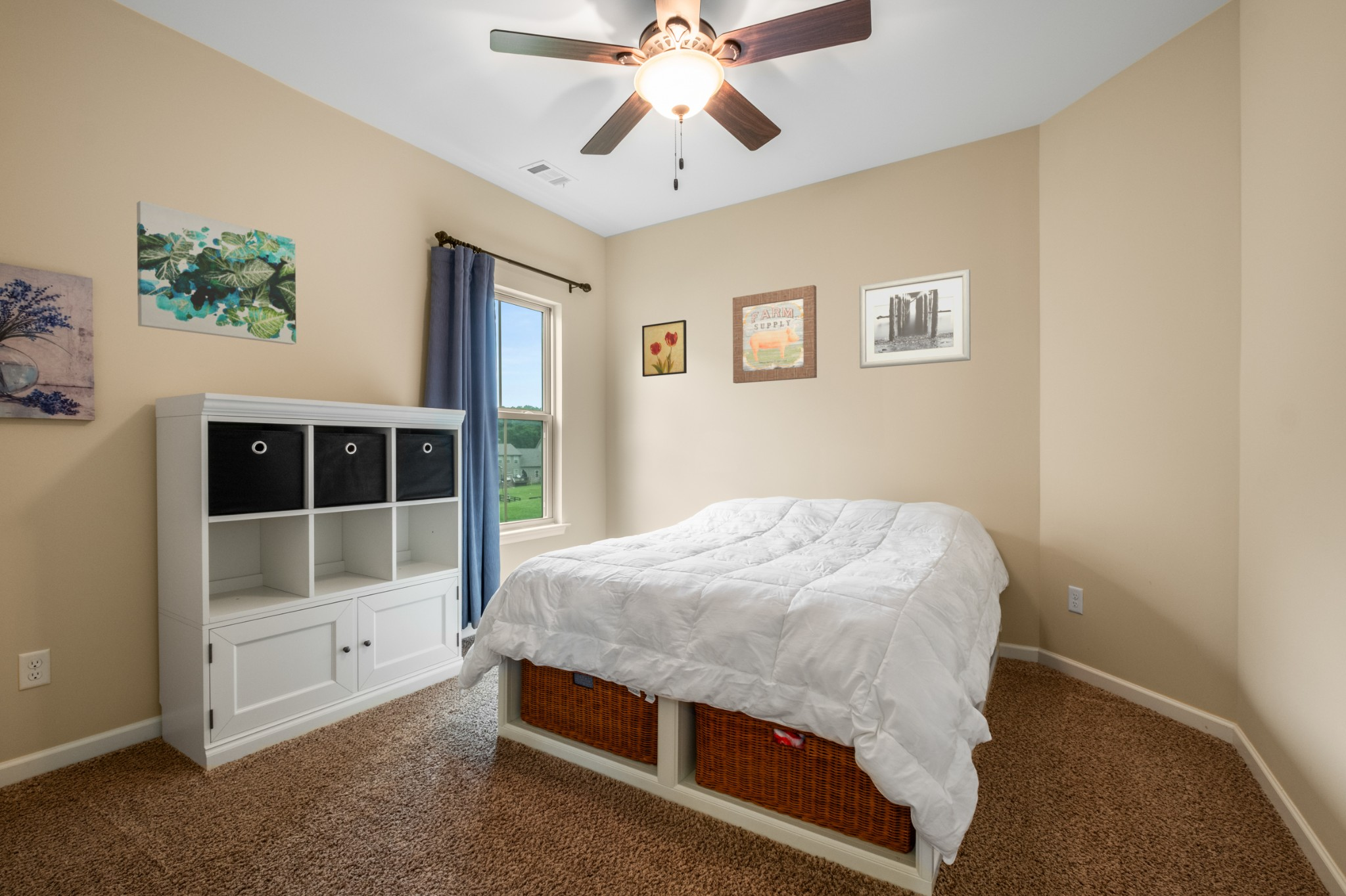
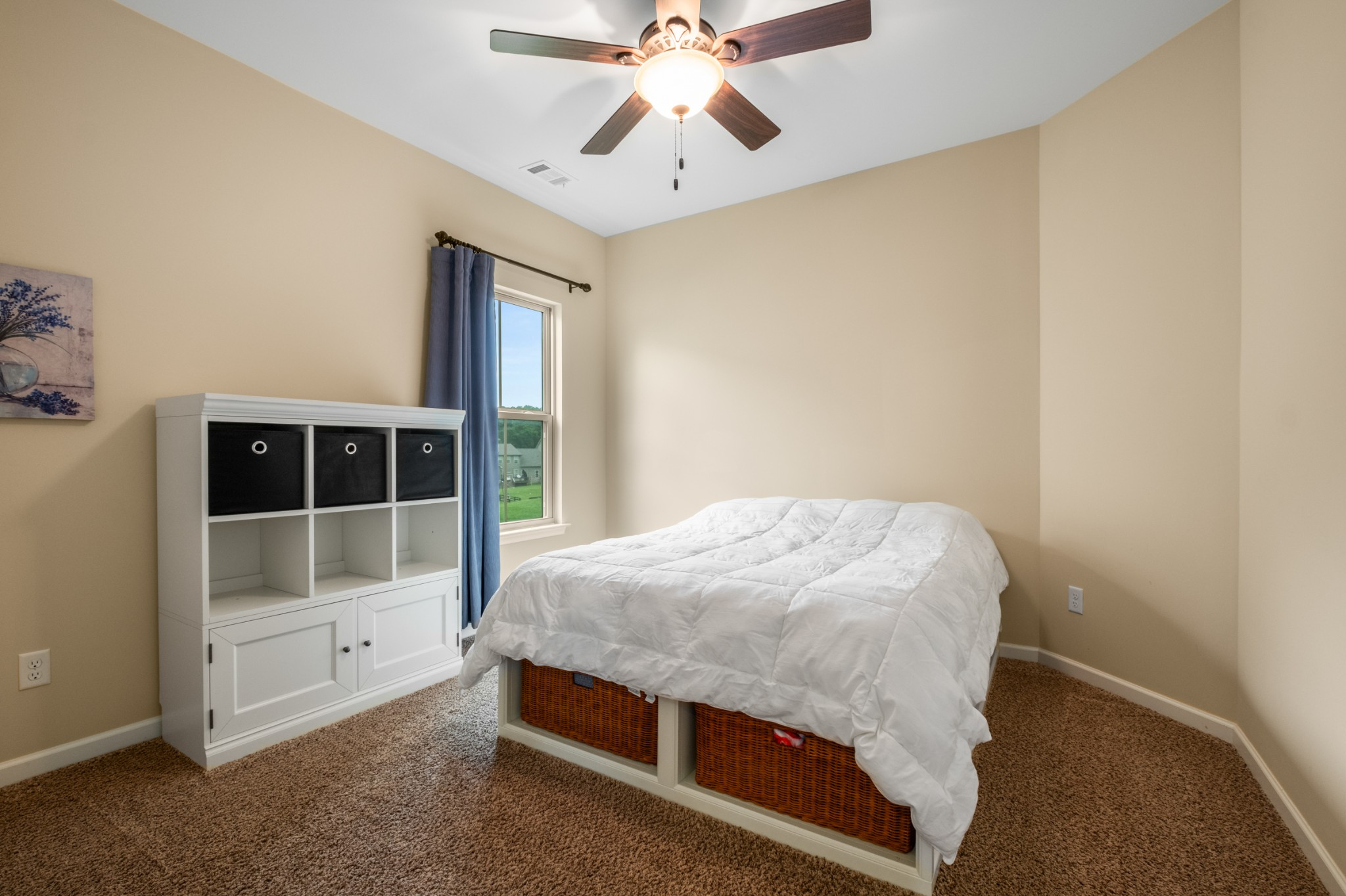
- wall art (773, 336)
- wall art (664, 349)
- wall art (912, 321)
- wall art (223, 279)
